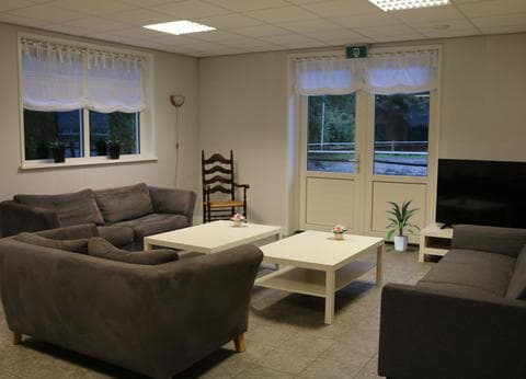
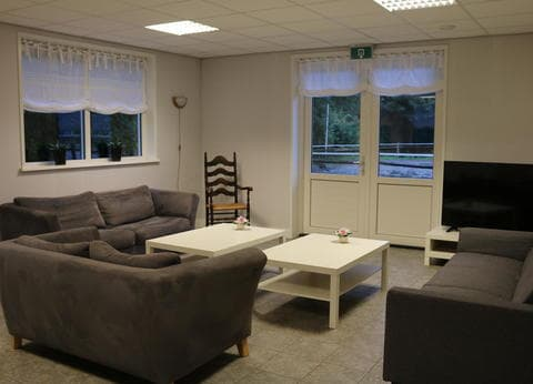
- indoor plant (399, 223)
